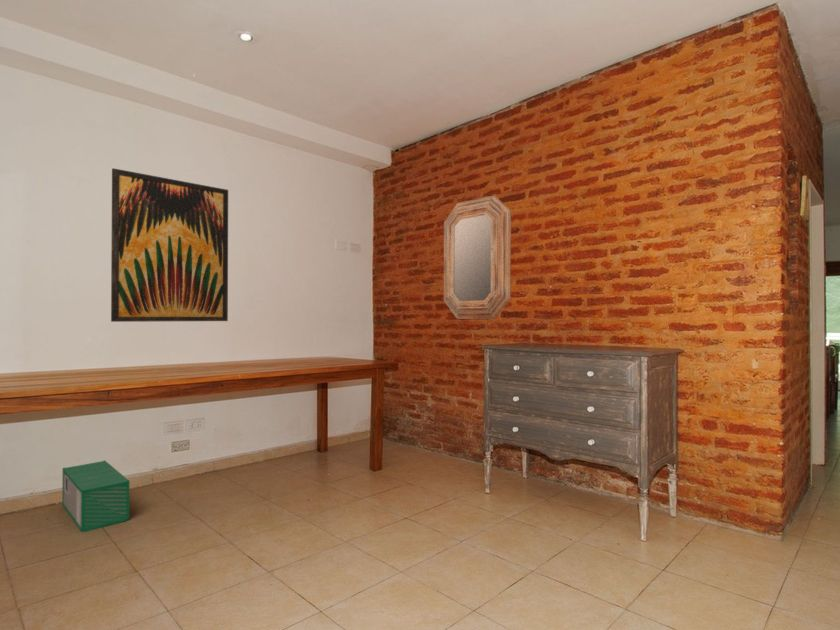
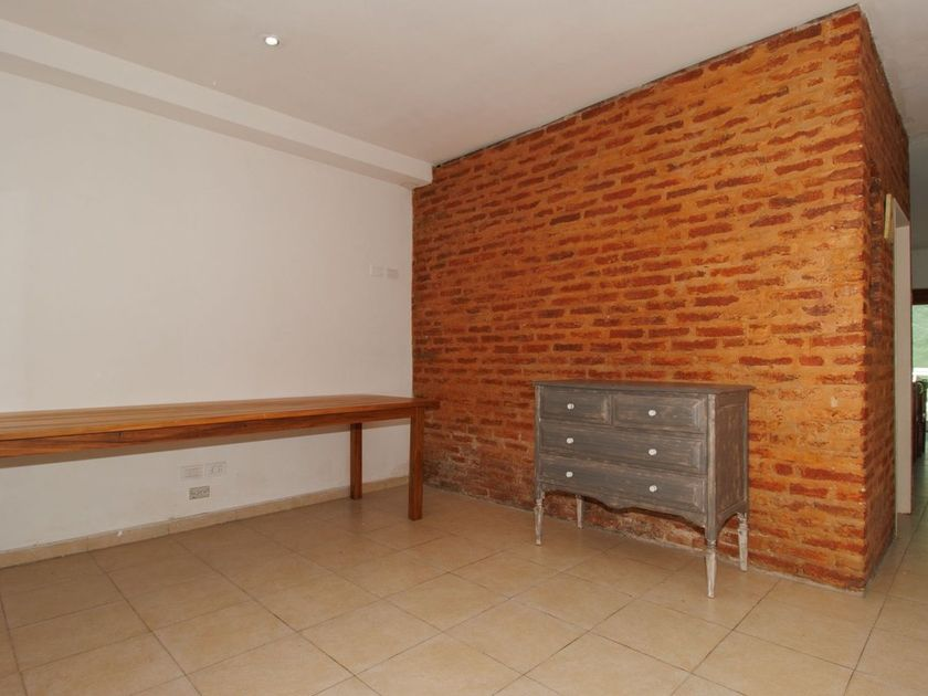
- home mirror (473, 258)
- storage bin (94, 493)
- wall art (174, 250)
